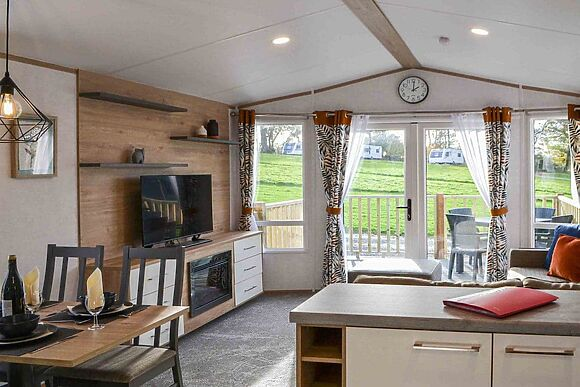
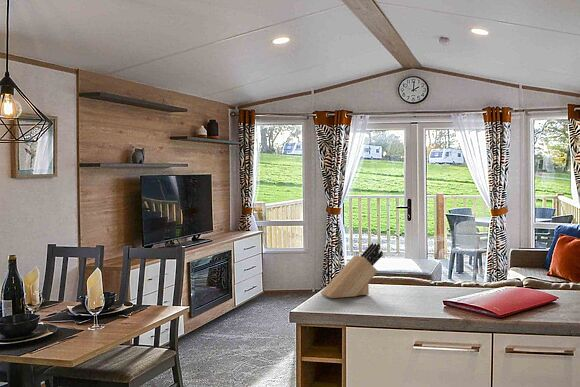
+ knife block (353, 269)
